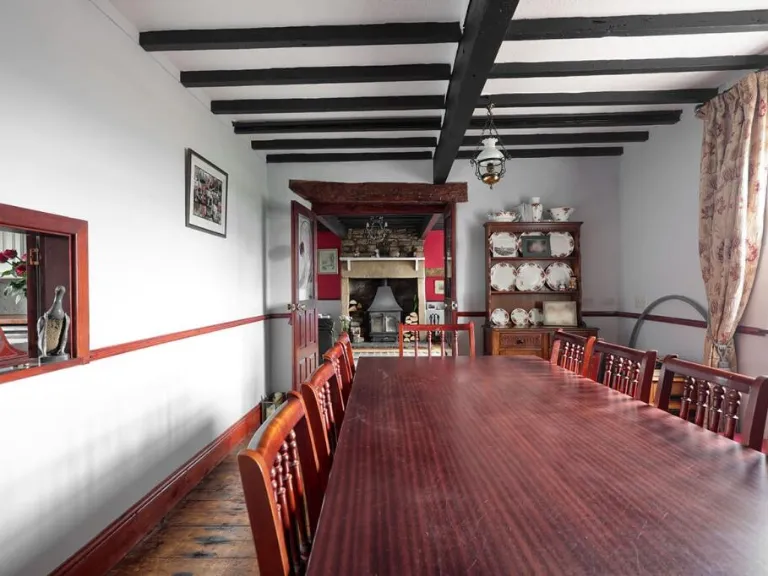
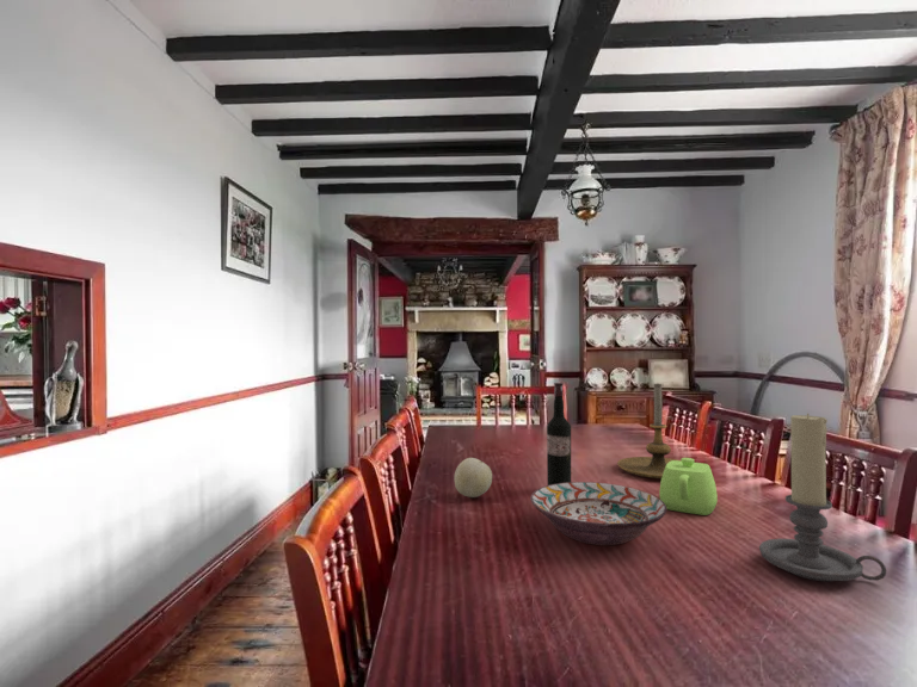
+ candle holder (818, 493)
+ candle holder (658, 427)
+ decorative bowl (596, 515)
+ wine bottle (559, 437)
+ teapot (688, 481)
+ fruit (473, 477)
